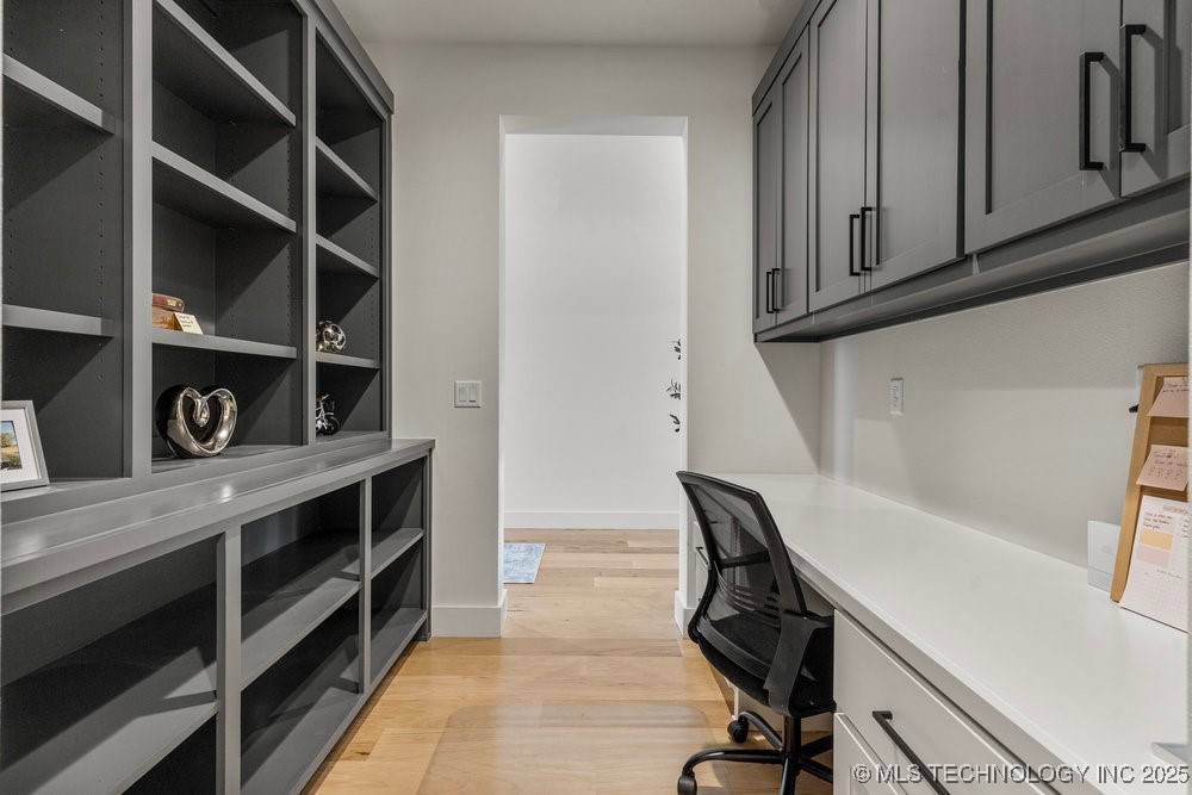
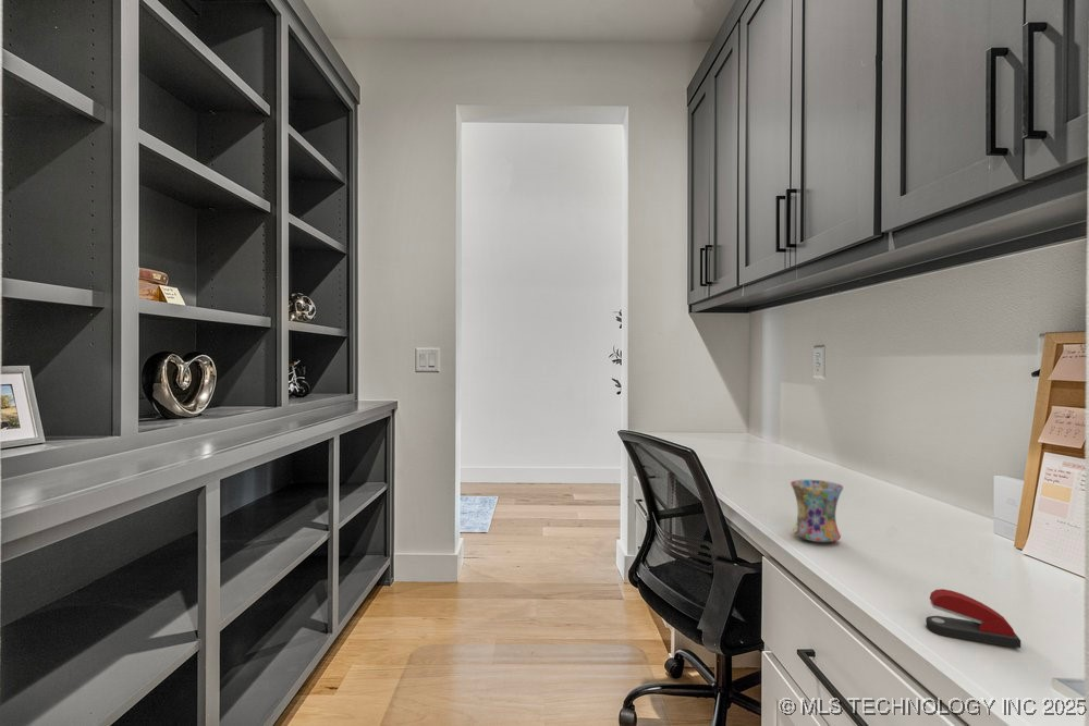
+ stapler (969, 614)
+ mug (813, 509)
